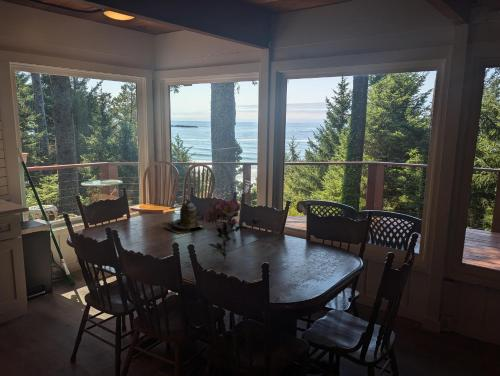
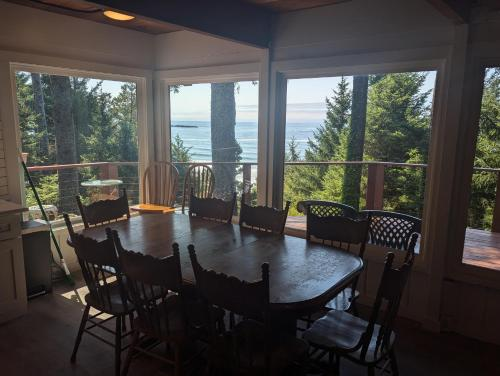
- teapot (184, 213)
- flower bouquet (232, 231)
